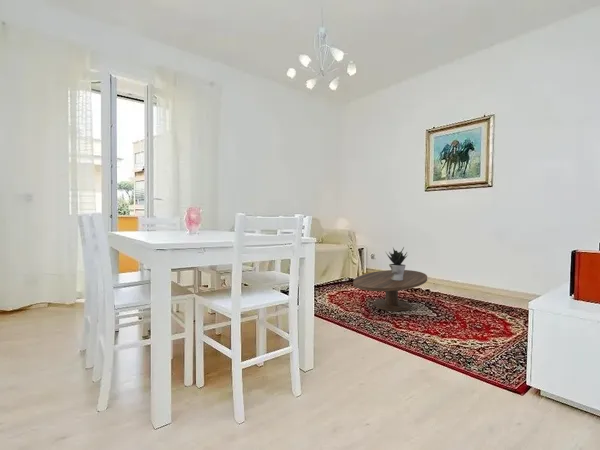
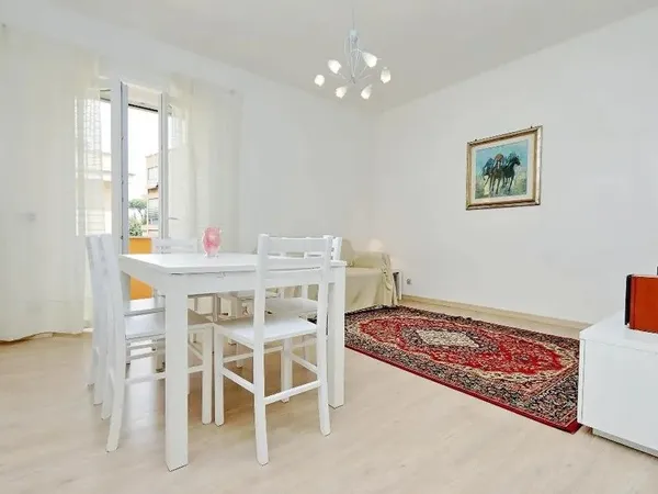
- coffee table (391, 291)
- potted plant (396, 262)
